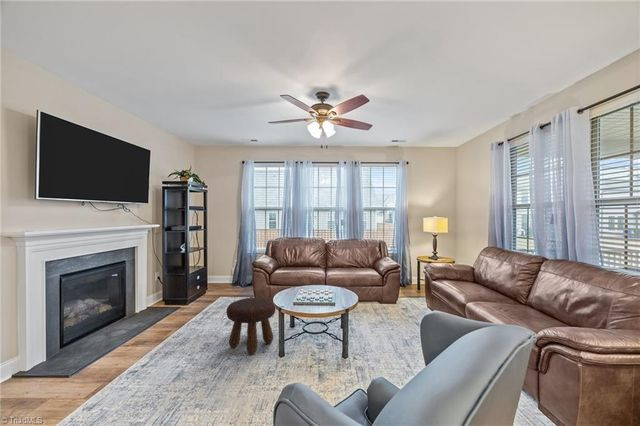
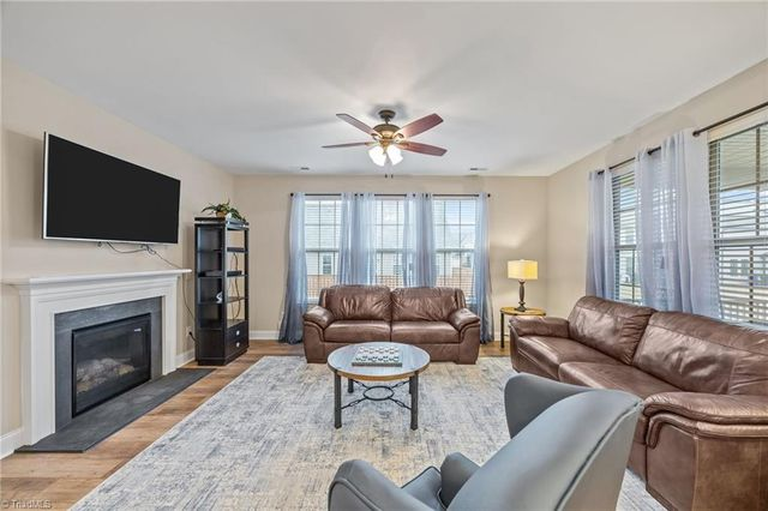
- footstool (251, 324)
